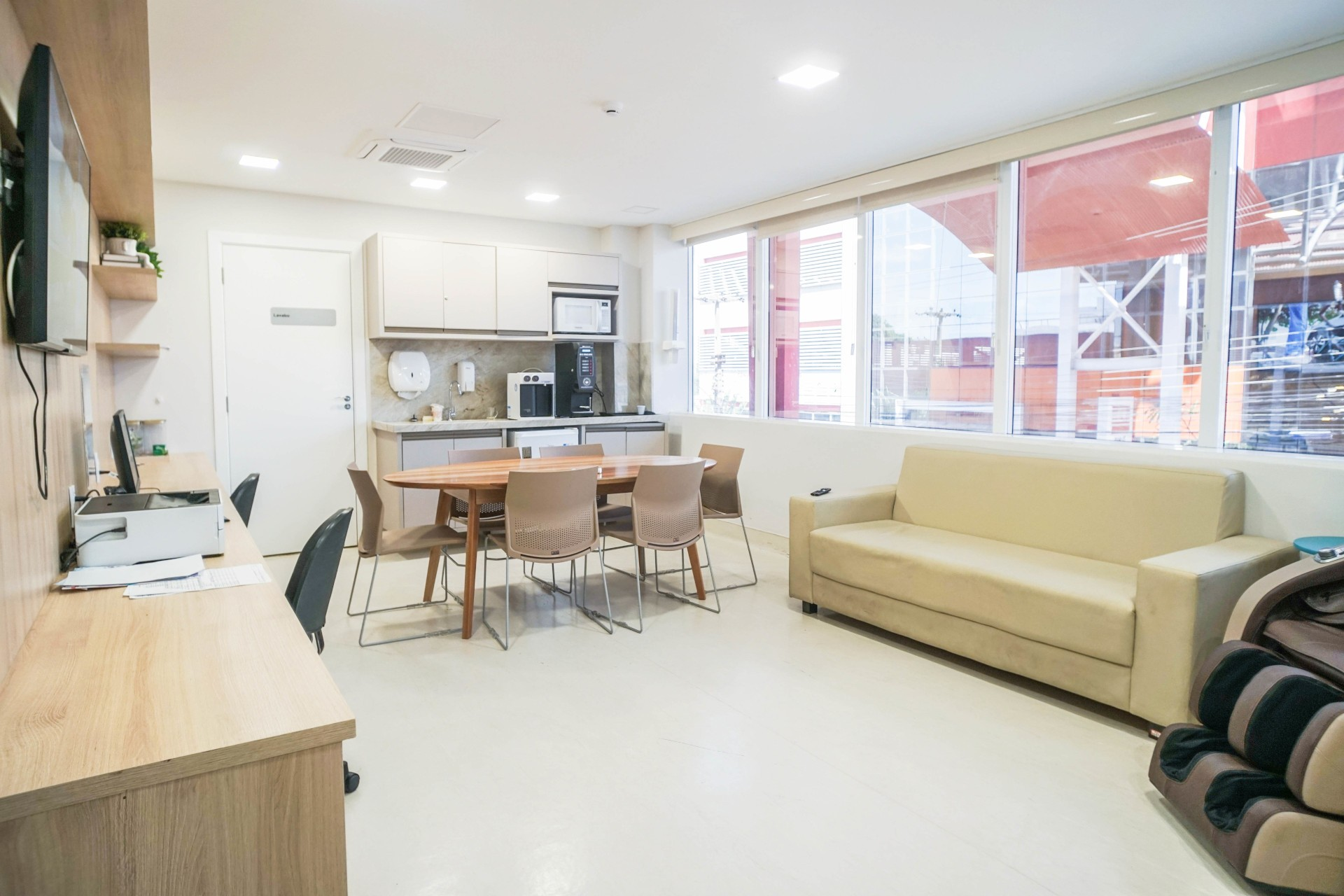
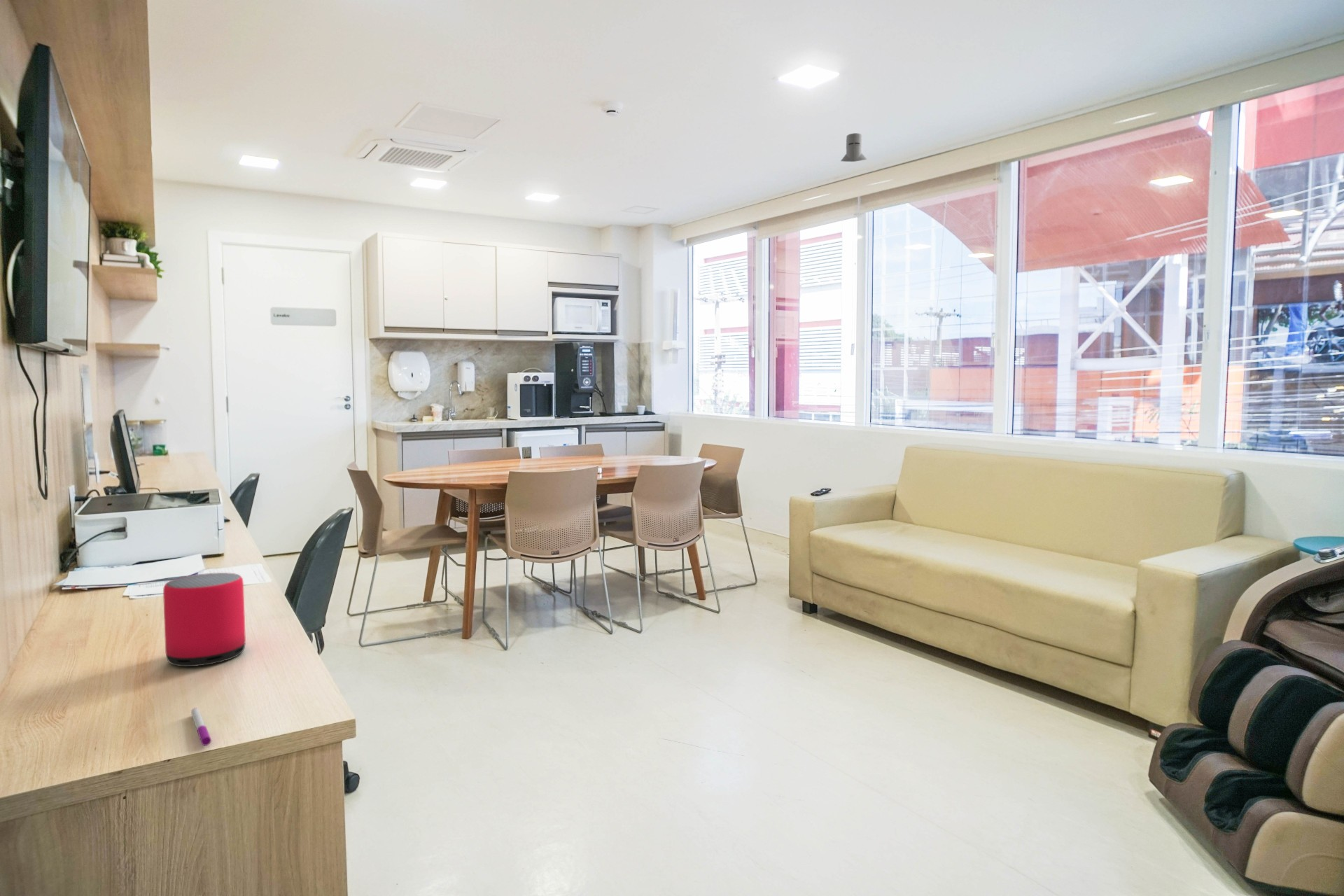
+ pen (200, 725)
+ knight helmet (854, 150)
+ speaker (205, 617)
